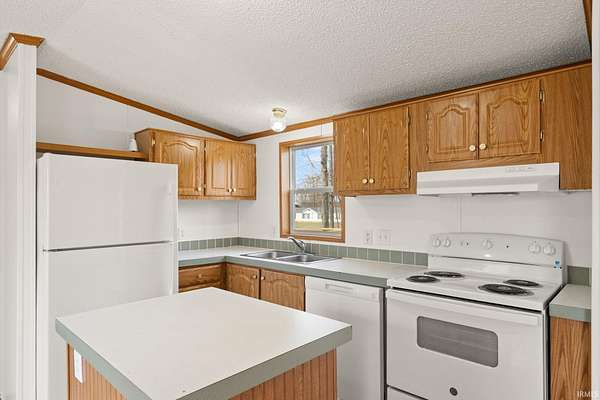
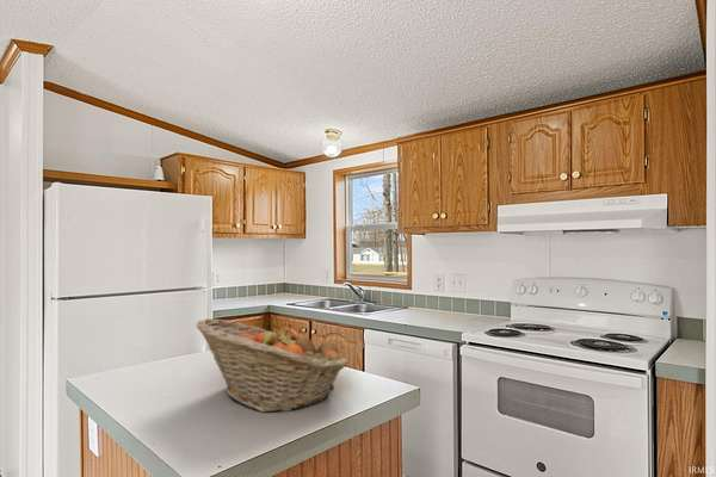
+ fruit basket (271, 354)
